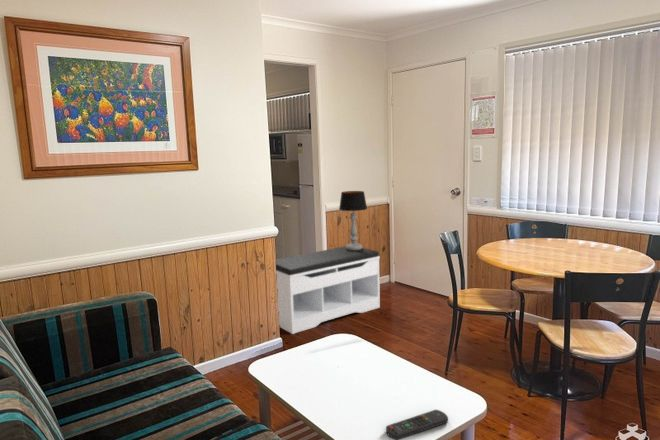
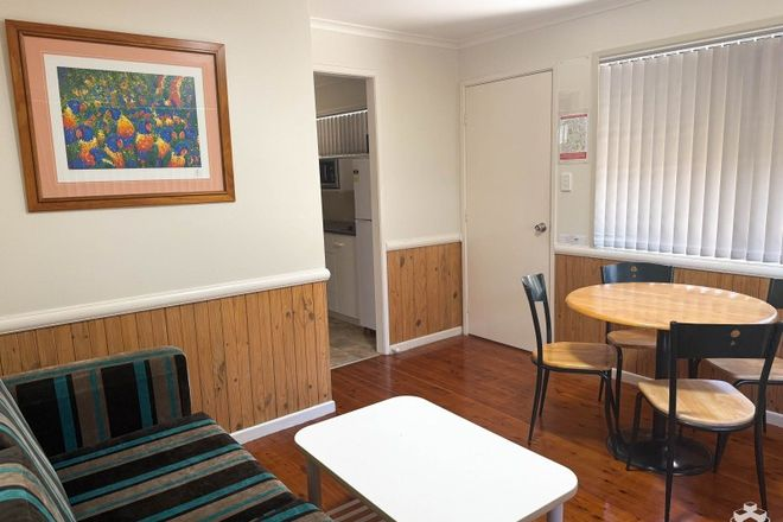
- remote control (417, 423)
- table lamp (353, 220)
- bench (324, 284)
